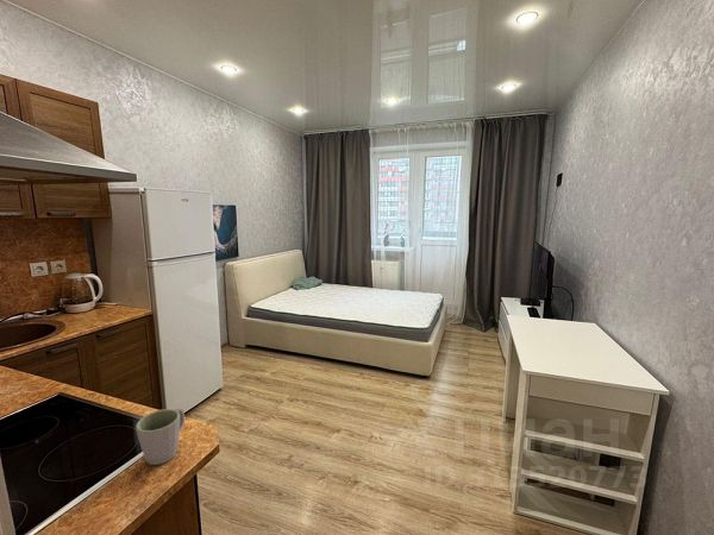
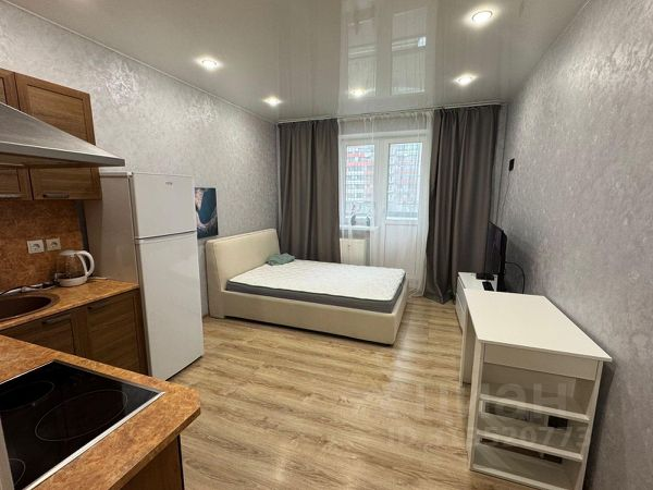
- mug (165, 433)
